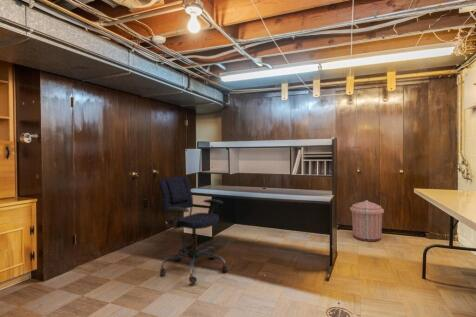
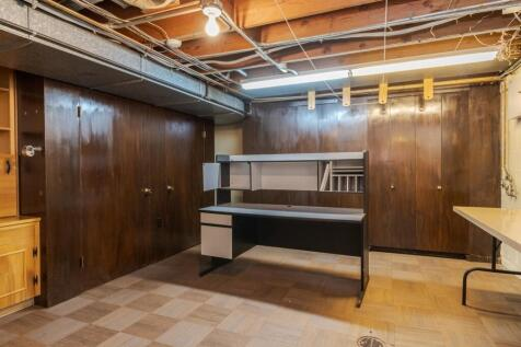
- office chair (193, 223)
- trash can (366, 218)
